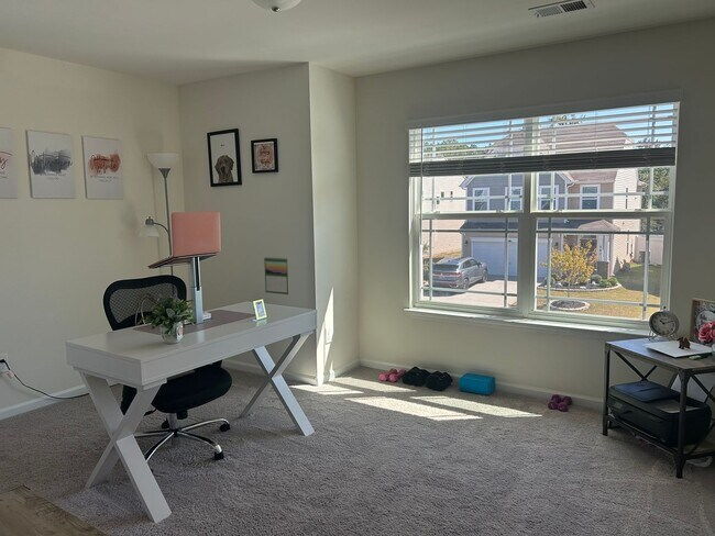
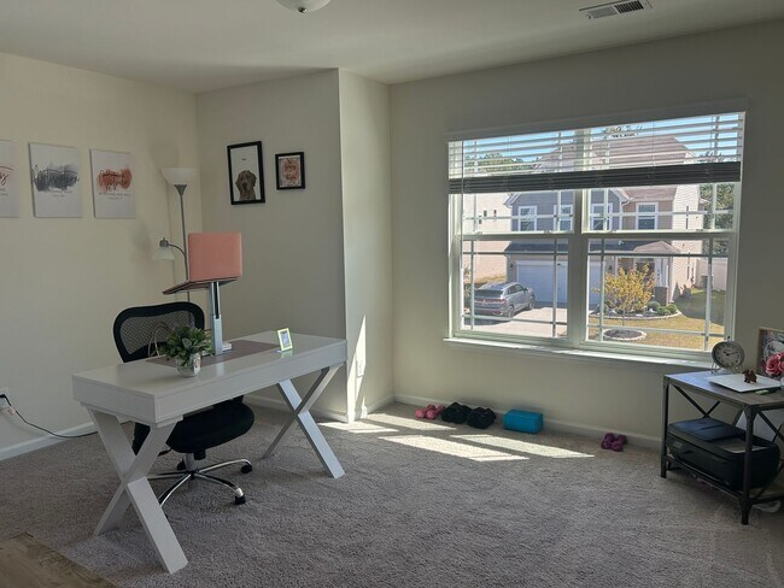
- calendar (276, 275)
